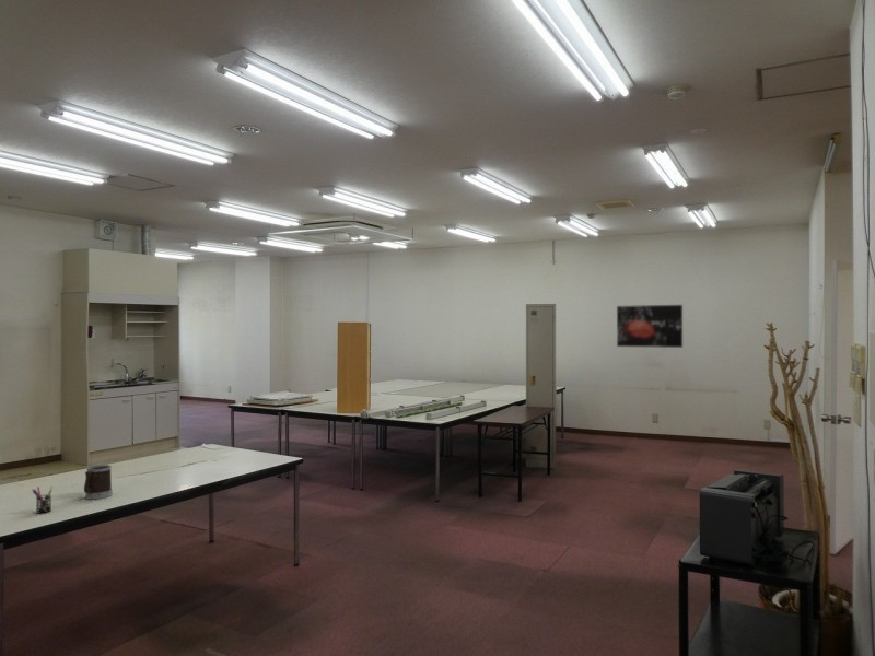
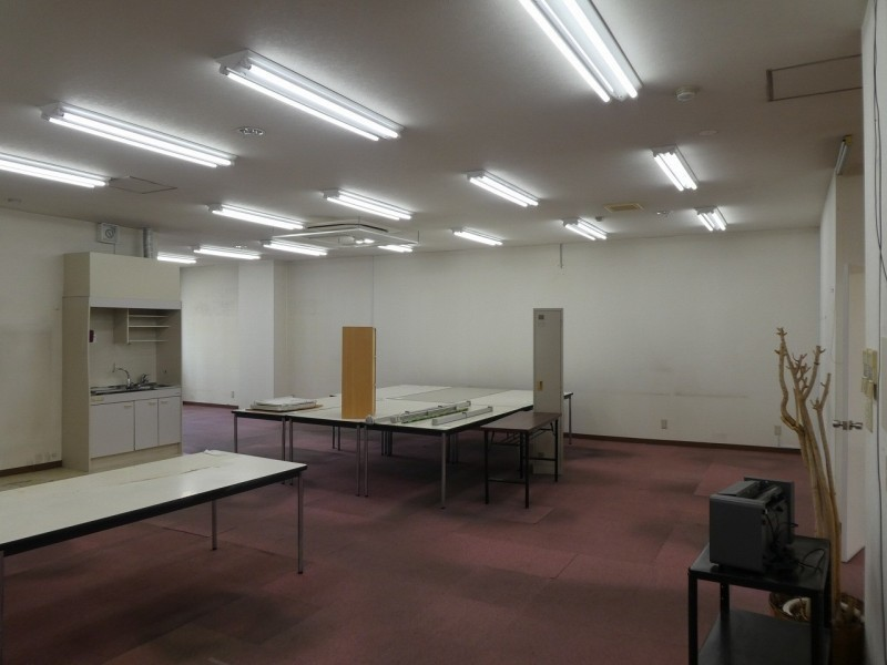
- mug (96, 482)
- wall art (649, 326)
- pen holder (44, 497)
